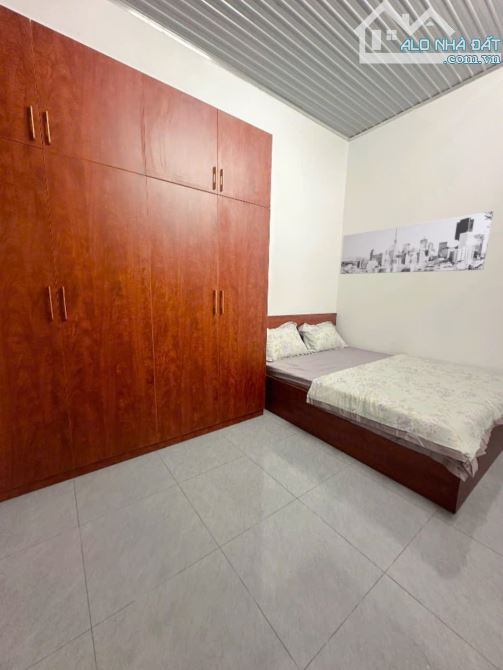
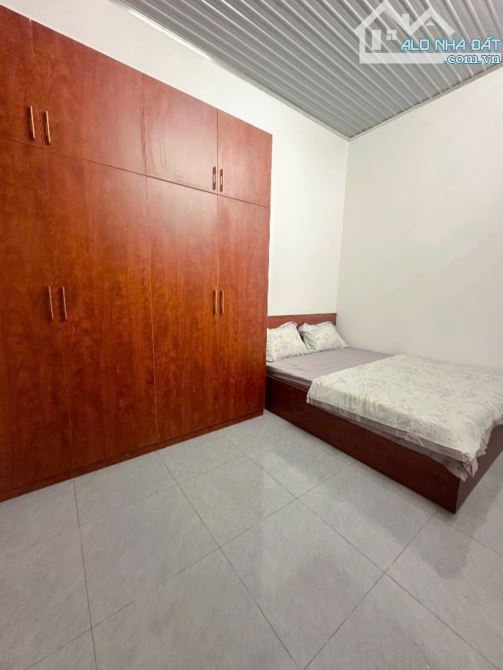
- wall art (400, 249)
